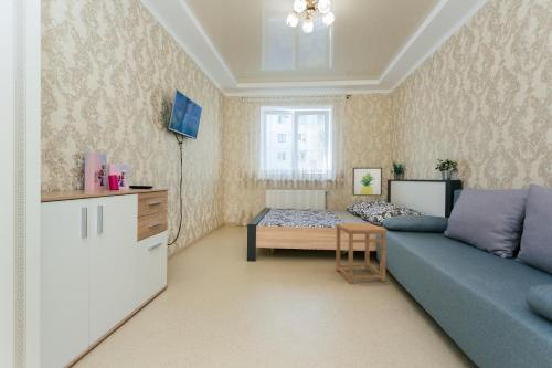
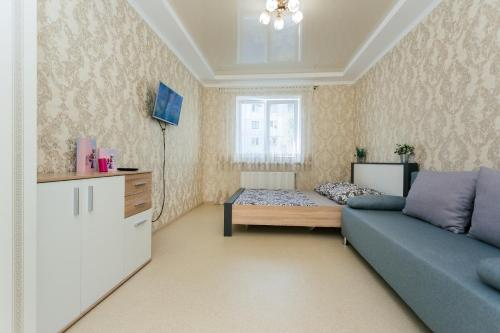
- side table (365, 251)
- wall art (367, 181)
